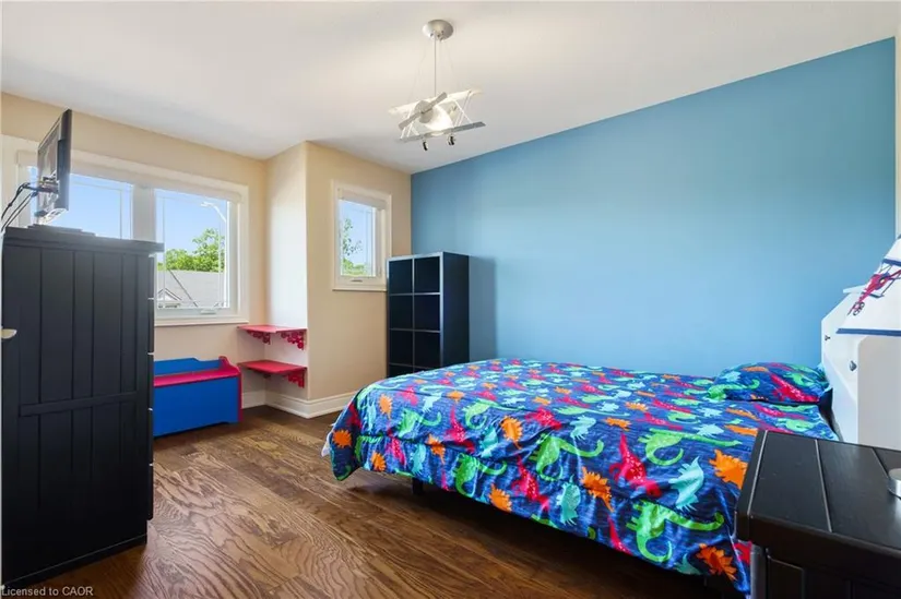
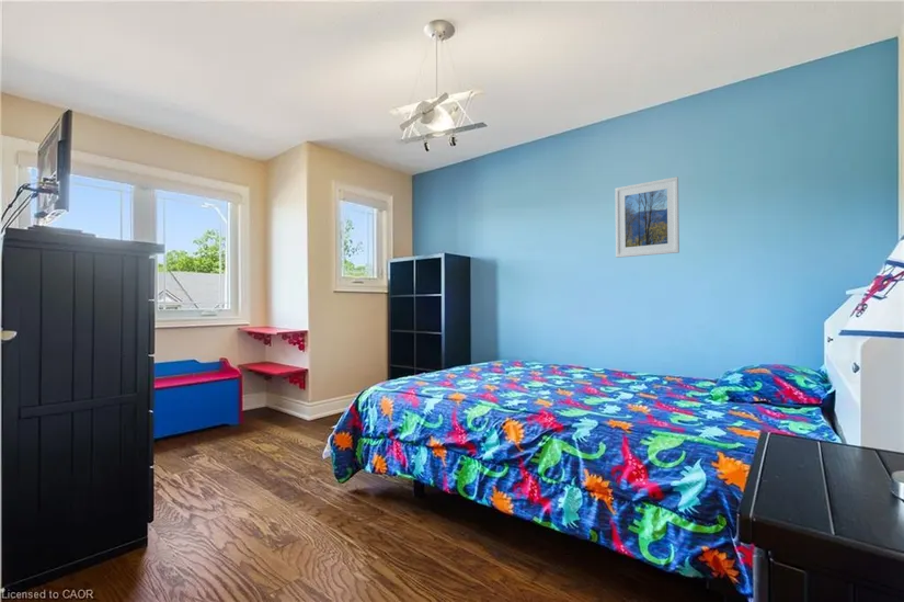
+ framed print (645, 218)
